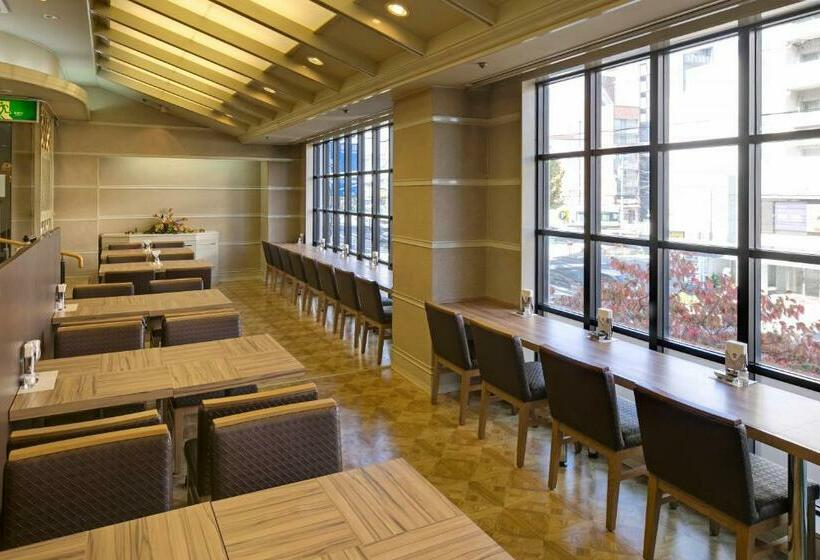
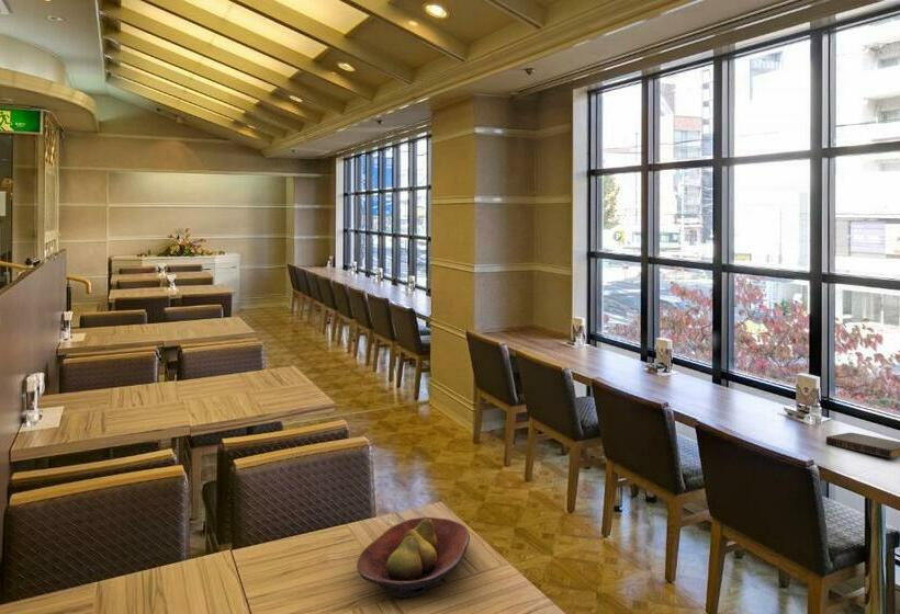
+ book (869, 444)
+ fruit bowl (416, 548)
